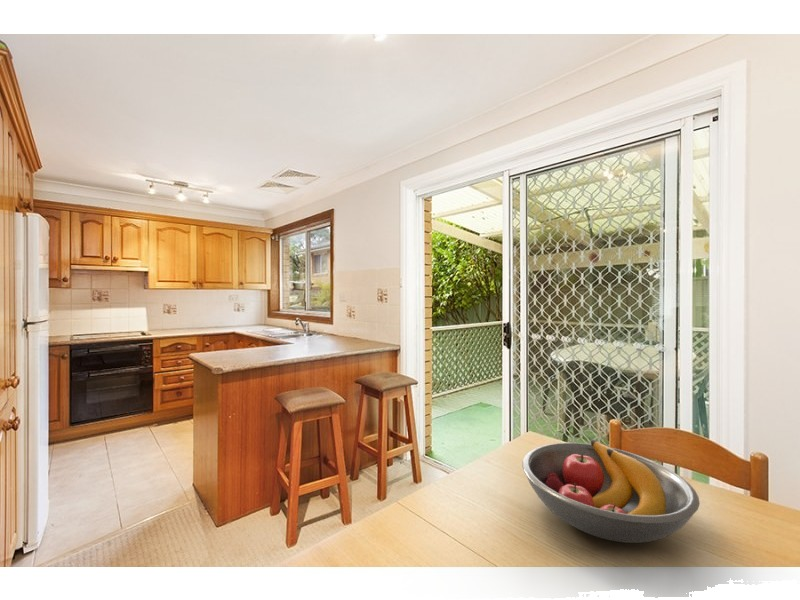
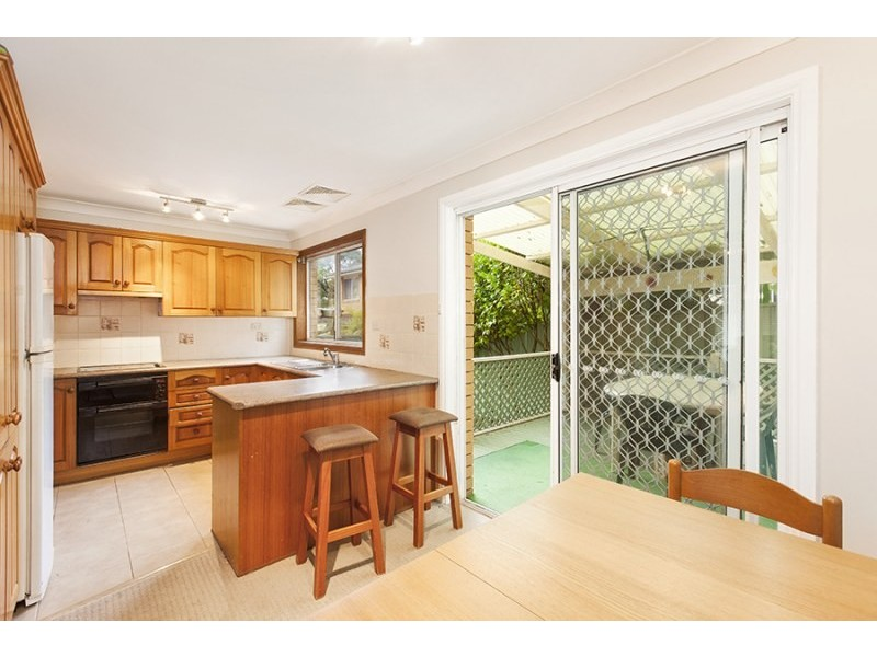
- fruit bowl (601, 488)
